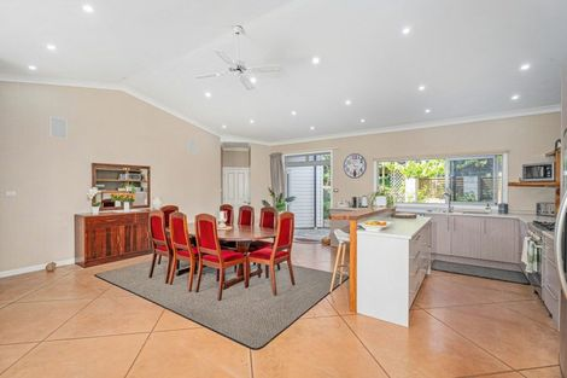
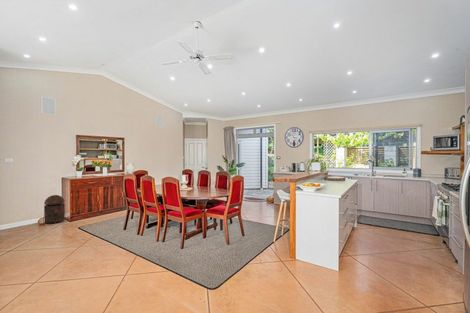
+ trash can (54, 208)
